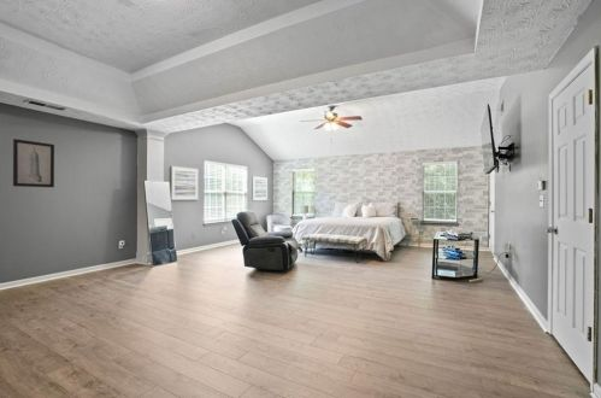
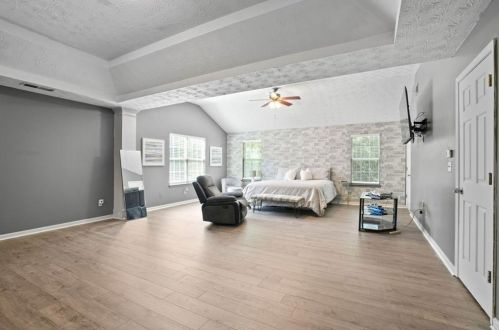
- wall art (34, 164)
